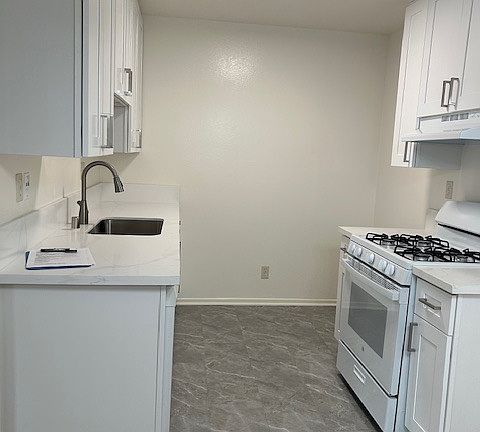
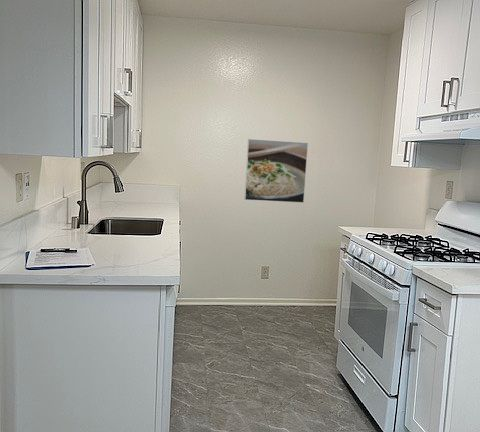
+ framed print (276, 171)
